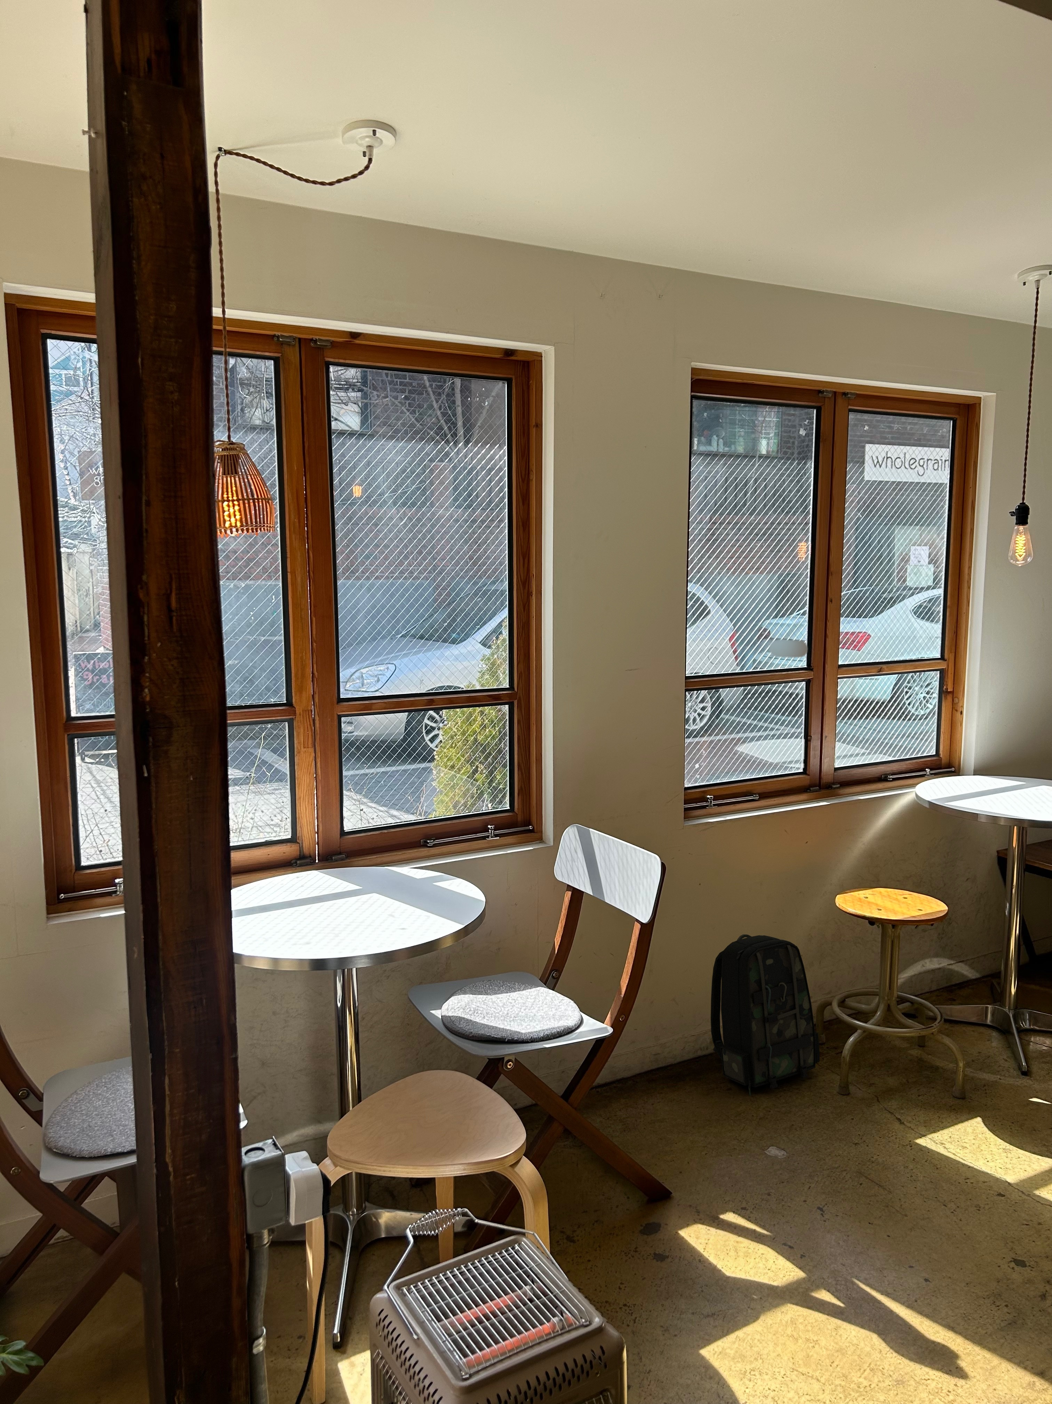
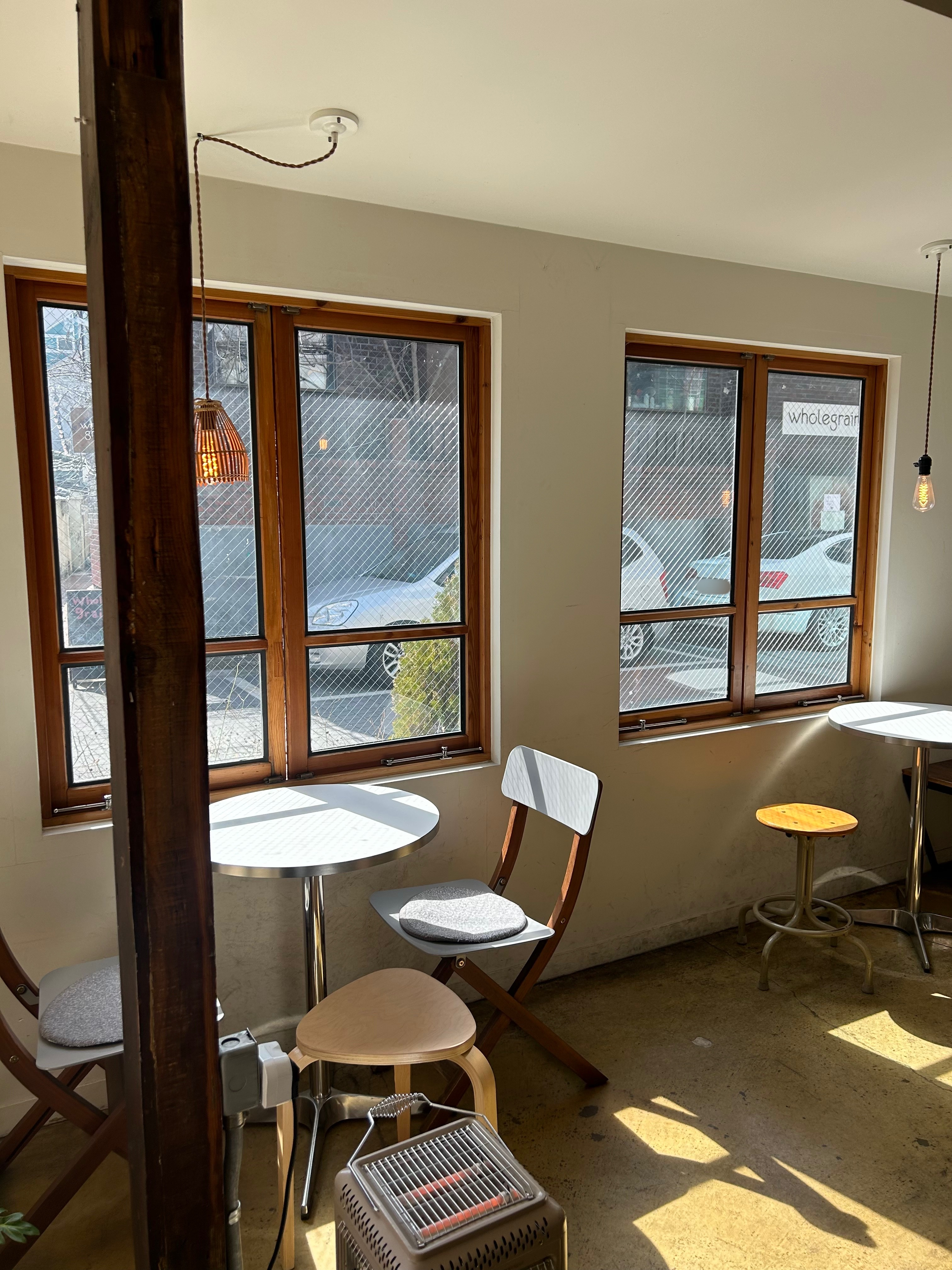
- backpack (759, 1004)
